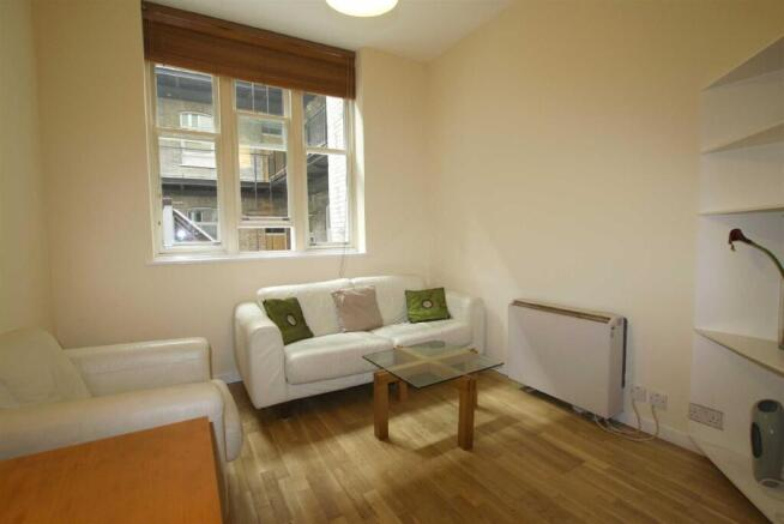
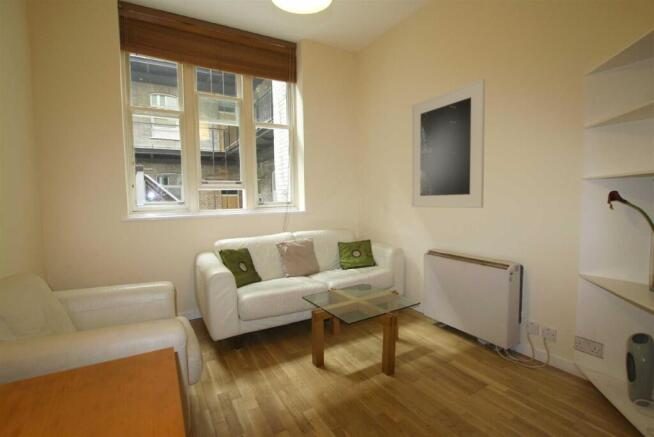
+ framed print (443, 151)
